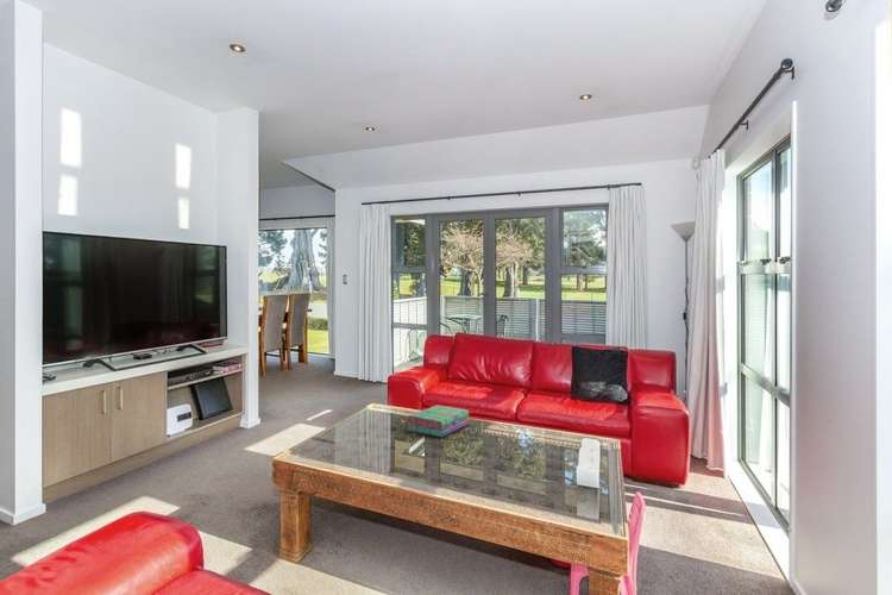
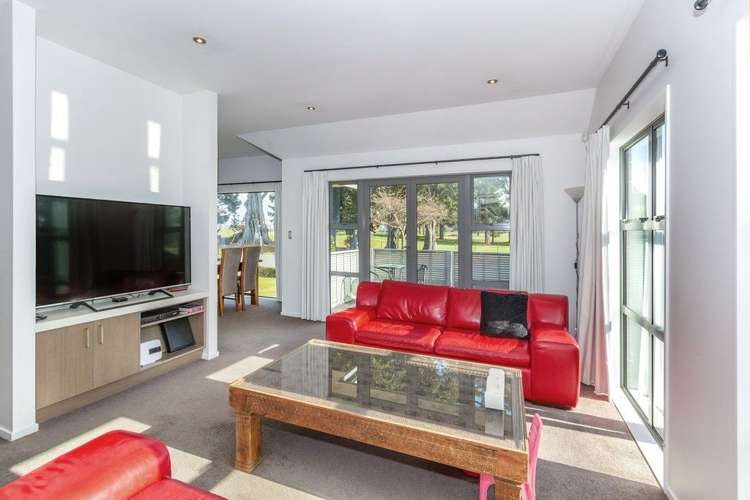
- stack of books (439, 419)
